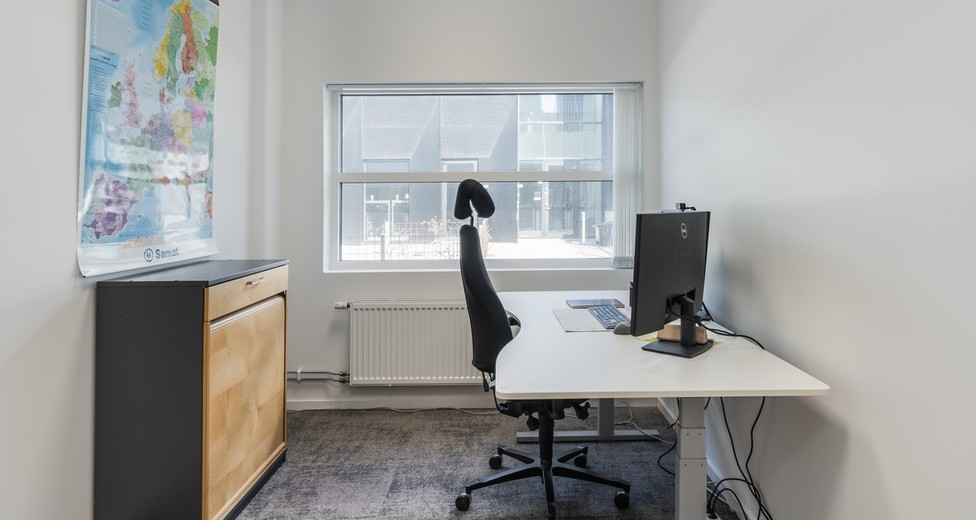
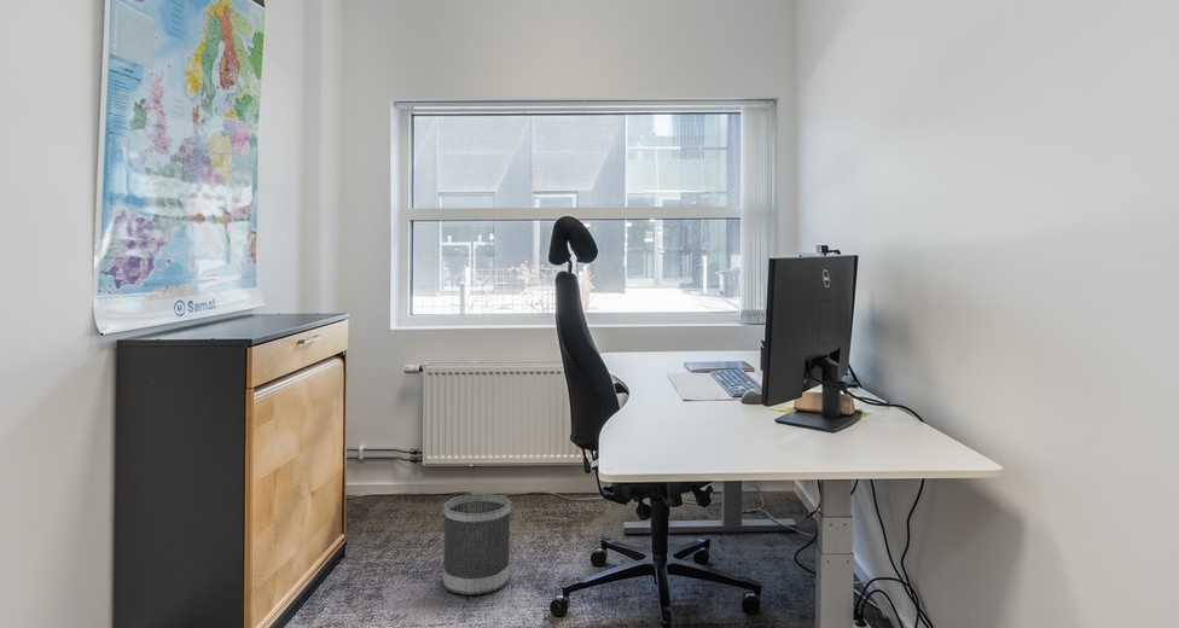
+ wastebasket (476, 541)
